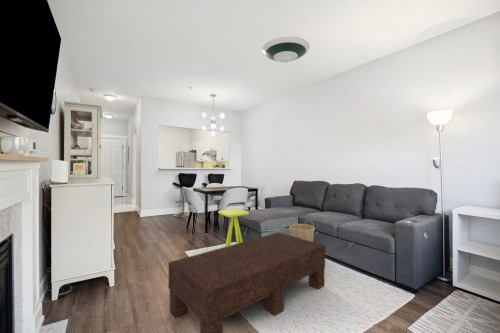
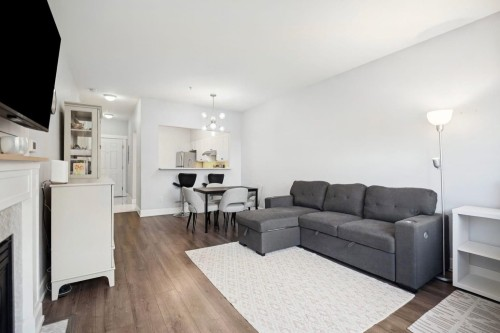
- basket (301, 238)
- side table (231, 231)
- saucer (285, 55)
- coffee table (254, 275)
